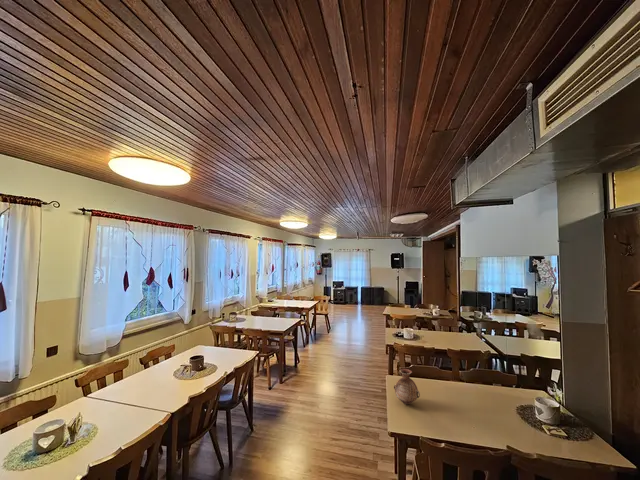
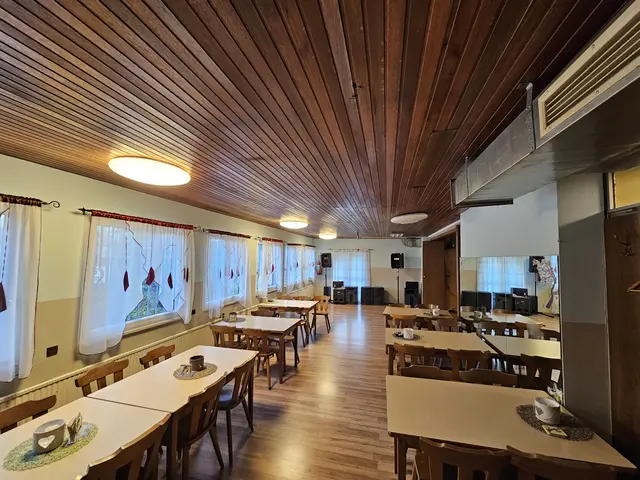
- vase (406, 387)
